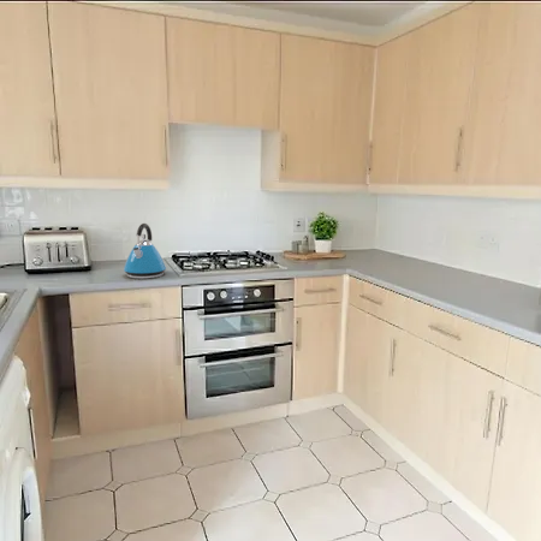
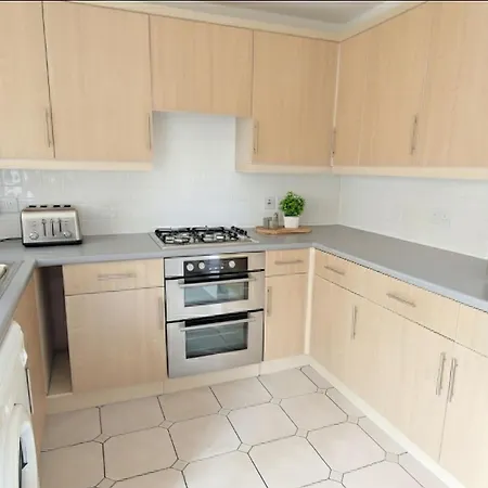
- kettle (144, 249)
